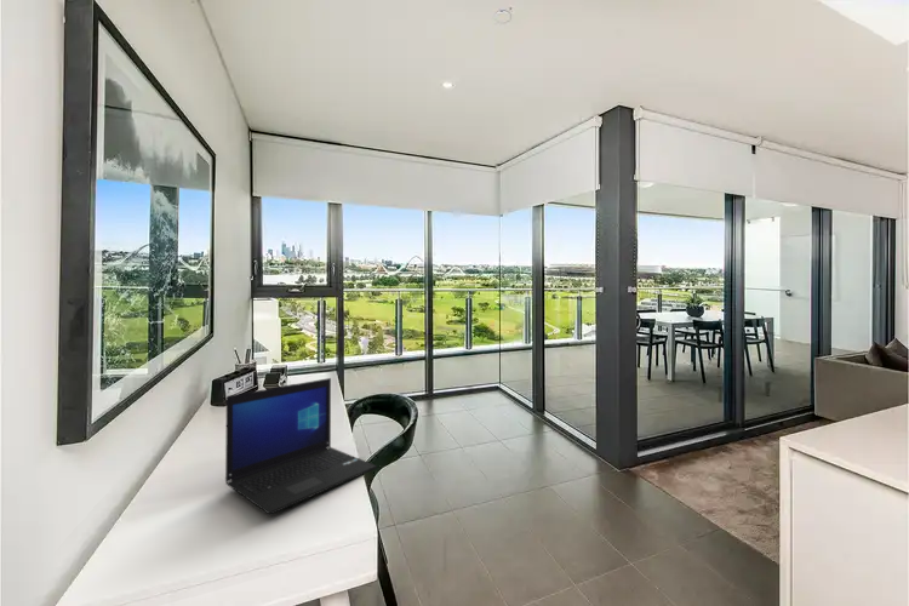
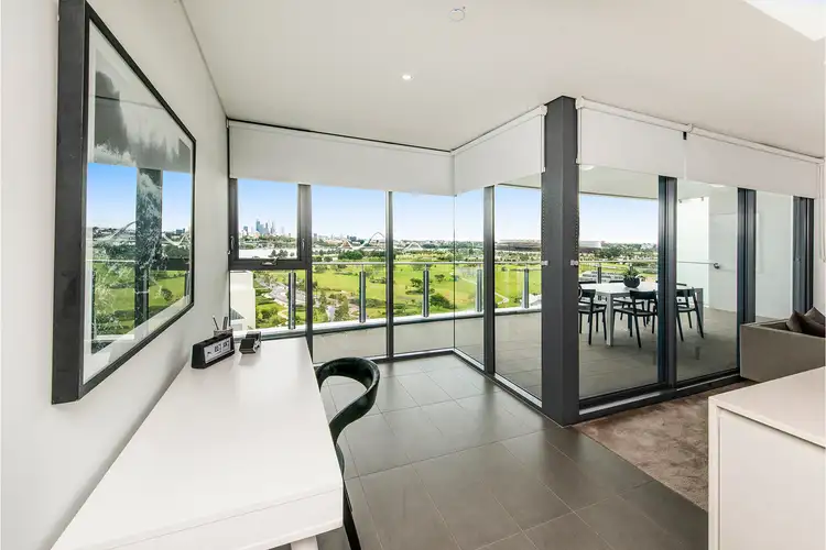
- laptop (304, 434)
